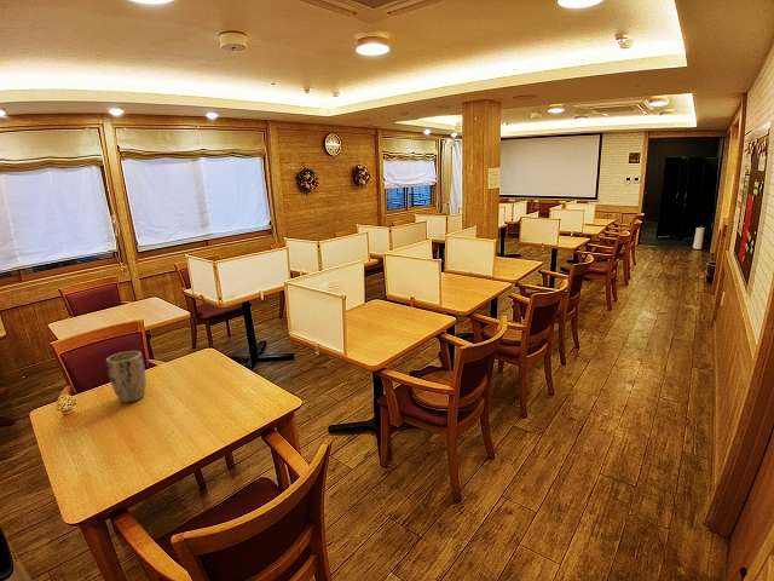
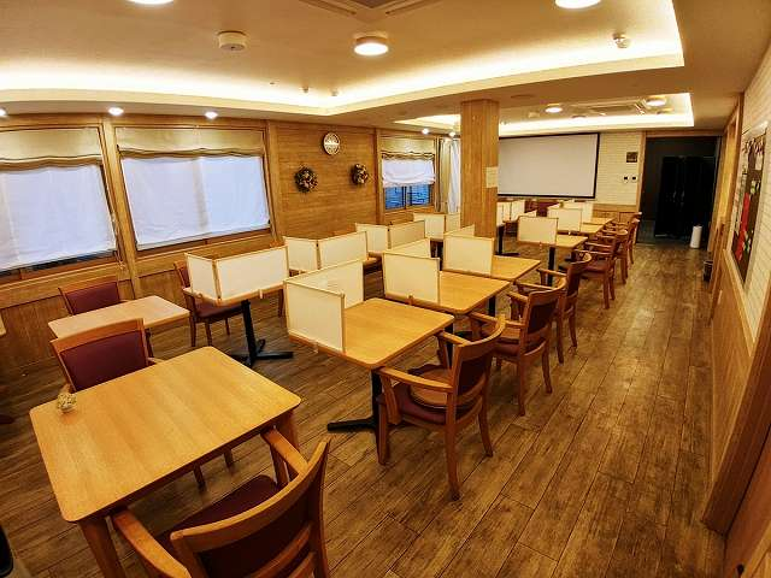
- plant pot (127, 376)
